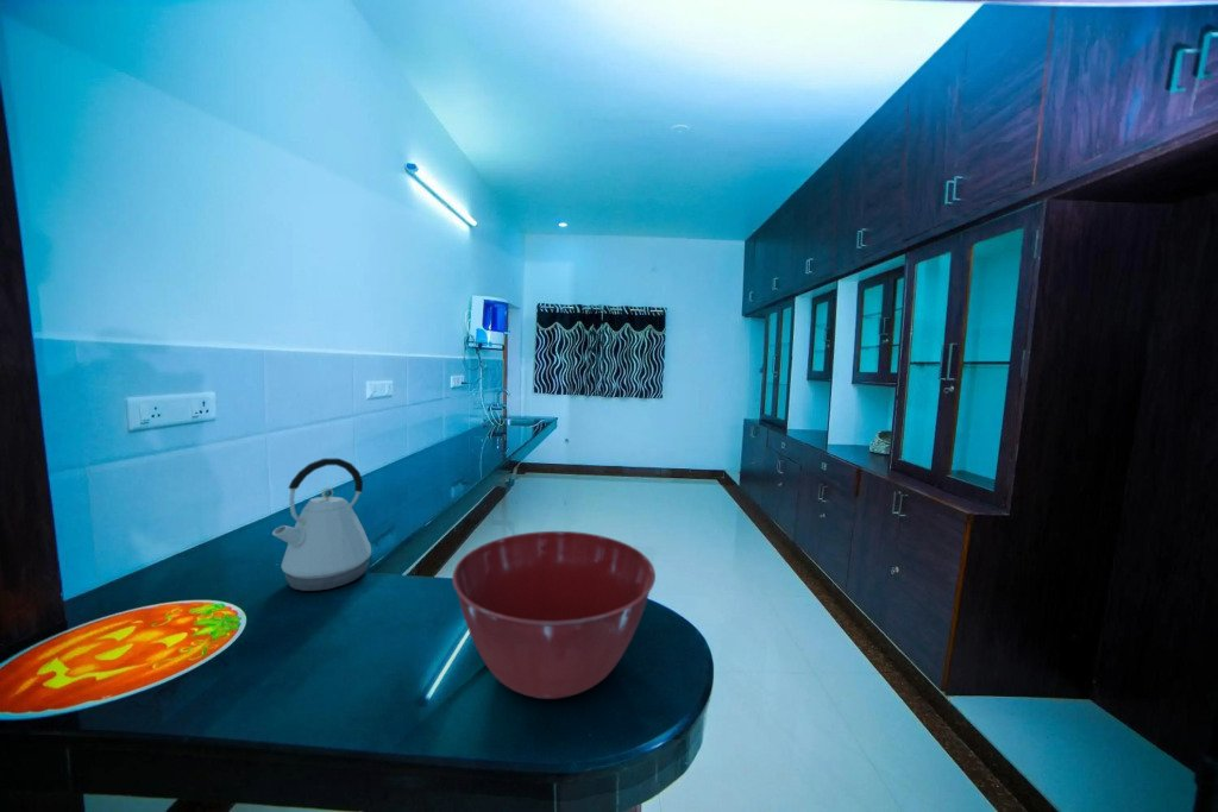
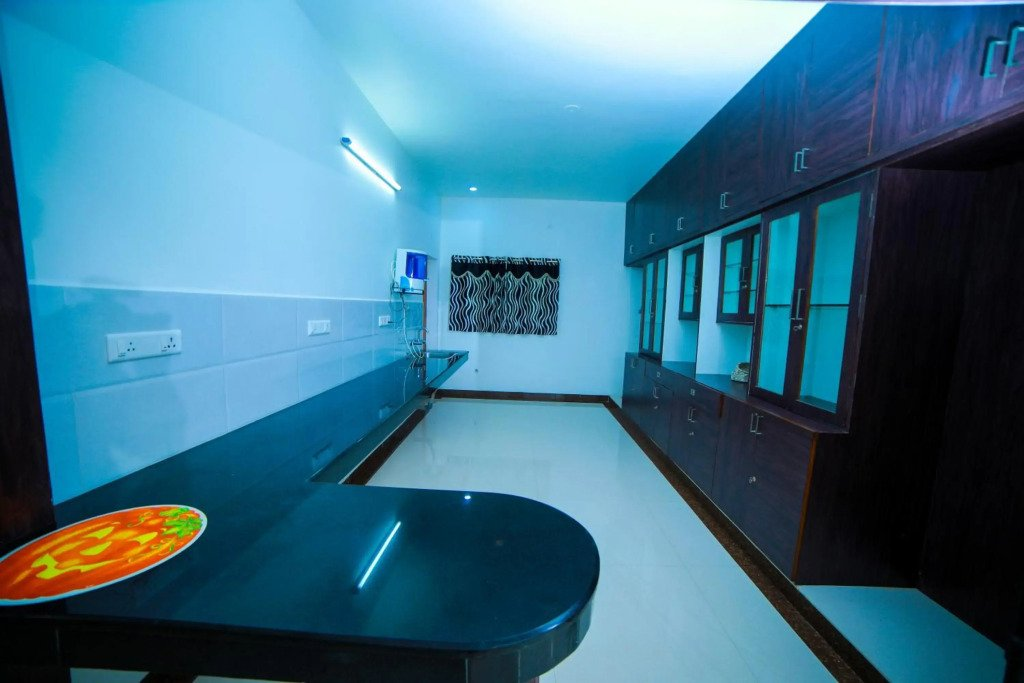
- kettle (324, 518)
- mixing bowl (555, 616)
